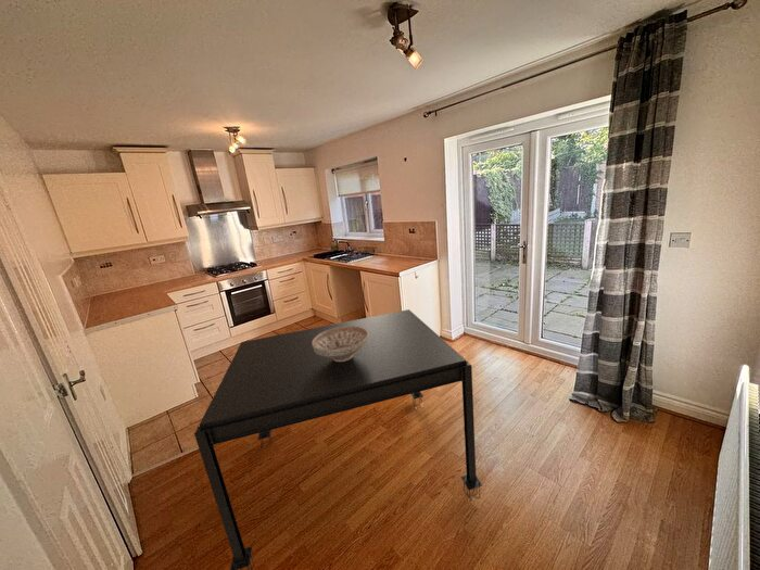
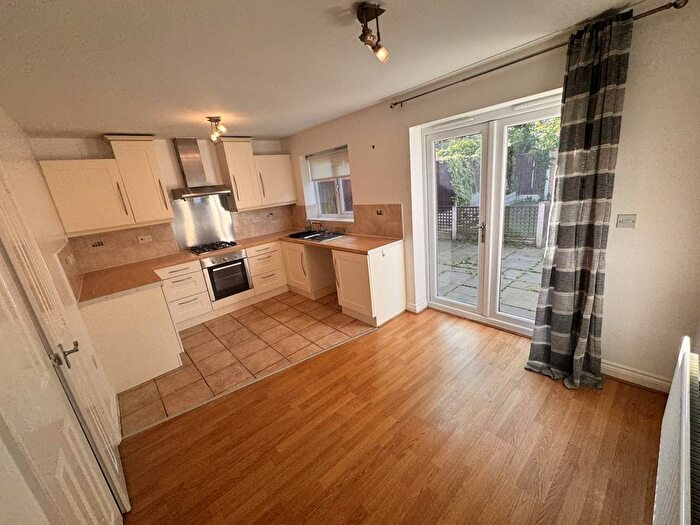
- decorative bowl (341, 346)
- dining table (345, 409)
